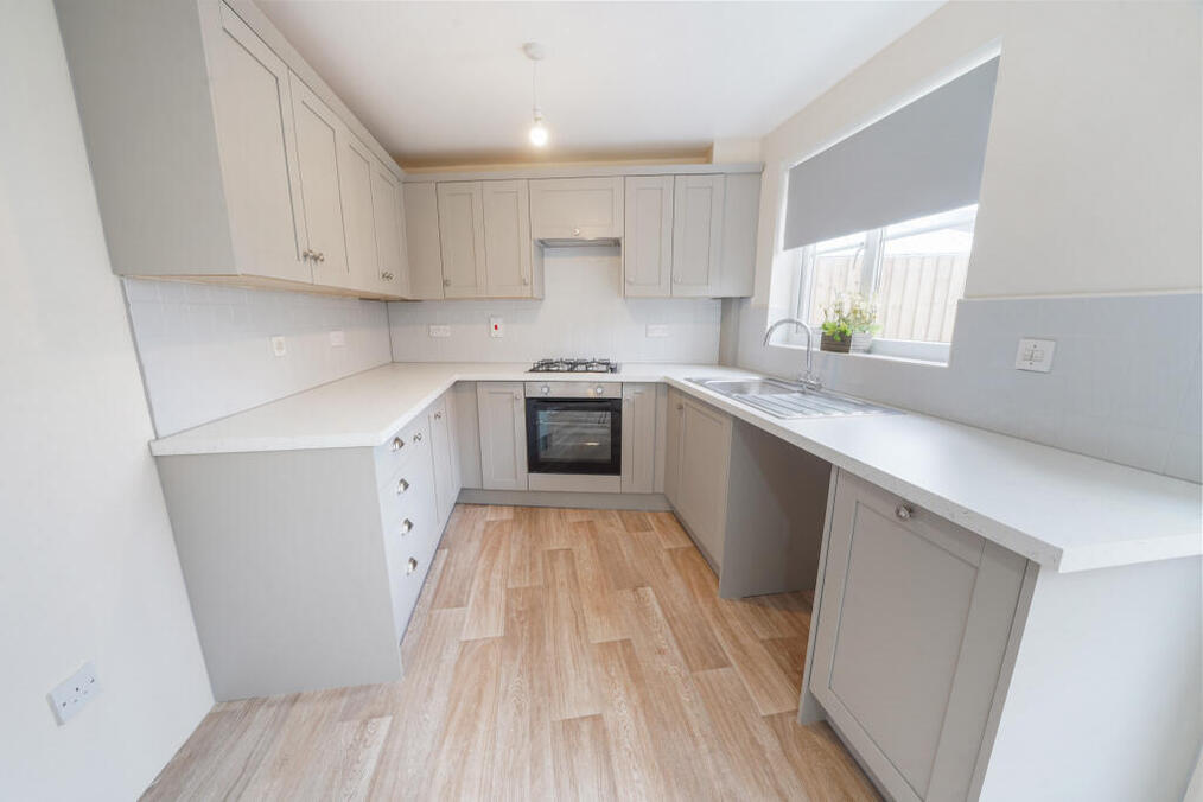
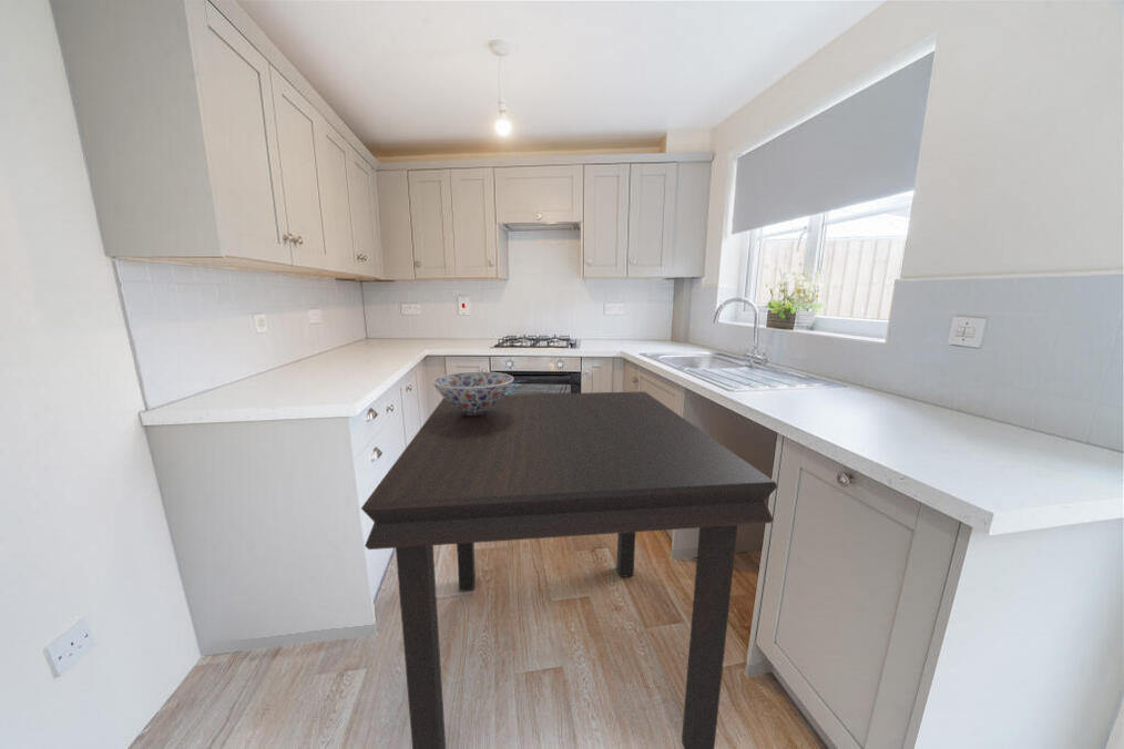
+ bowl (474, 396)
+ dining table (559, 536)
